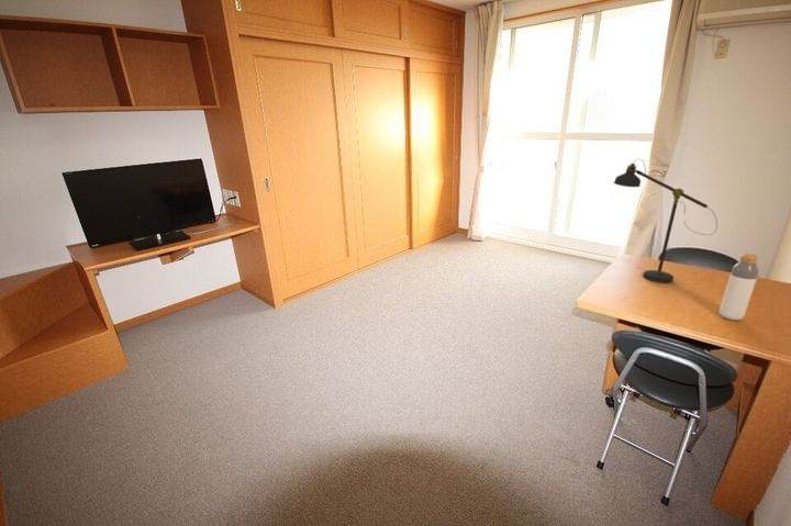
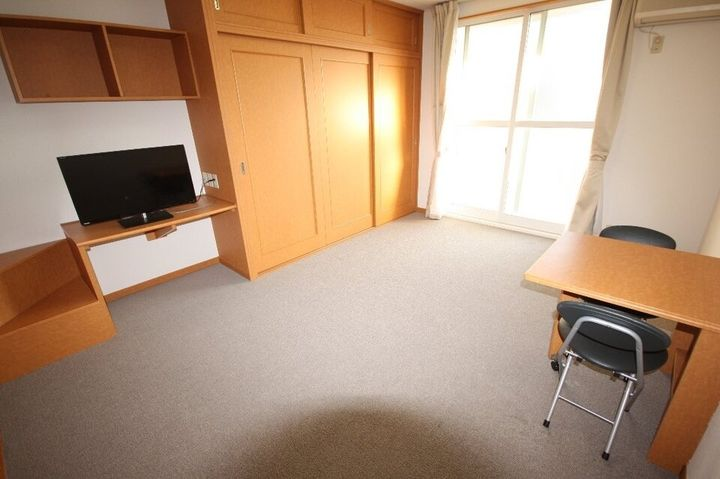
- desk lamp (669, 220)
- bottle (739, 287)
